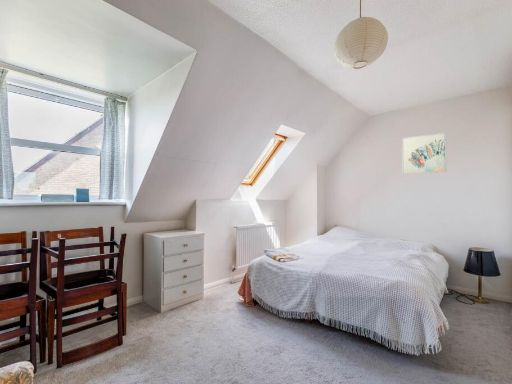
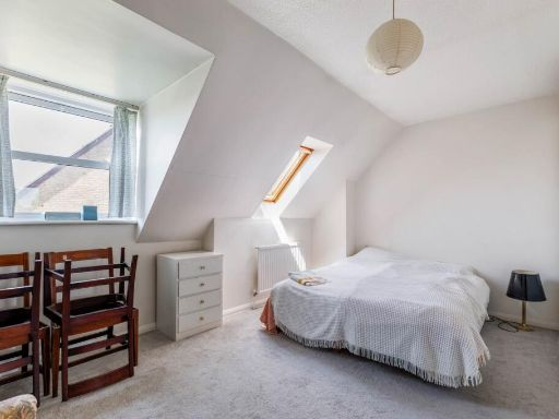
- wall art (423, 154)
